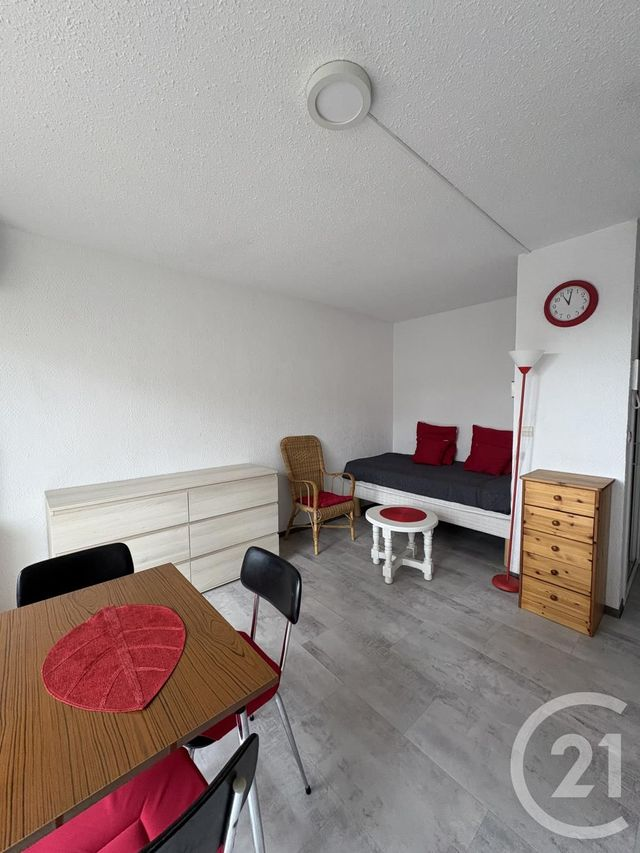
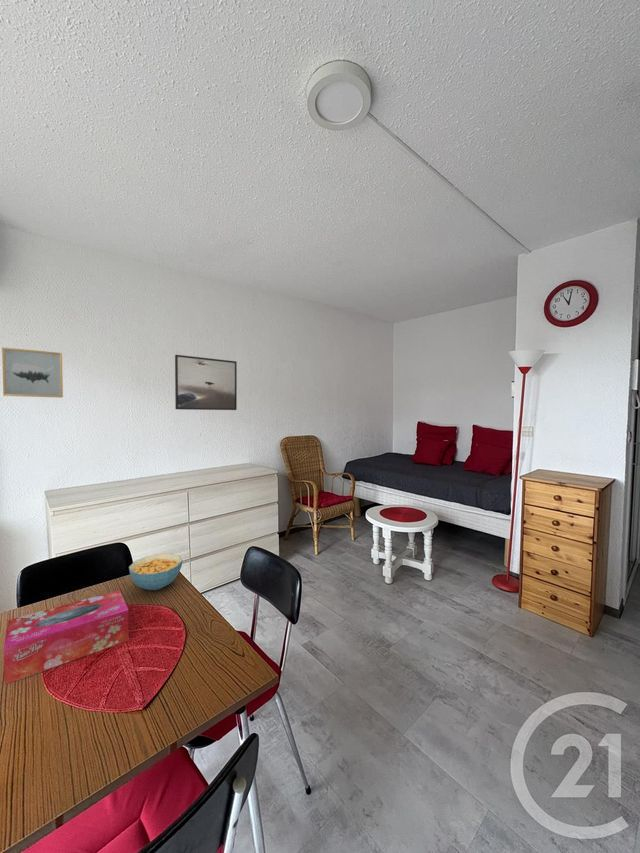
+ cereal bowl (156, 575)
+ wall art (33, 373)
+ tissue box (70, 630)
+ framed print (207, 384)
